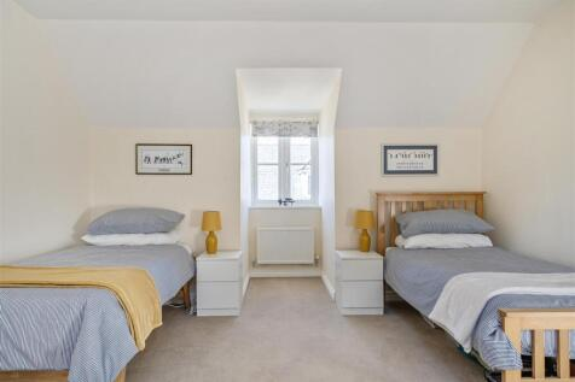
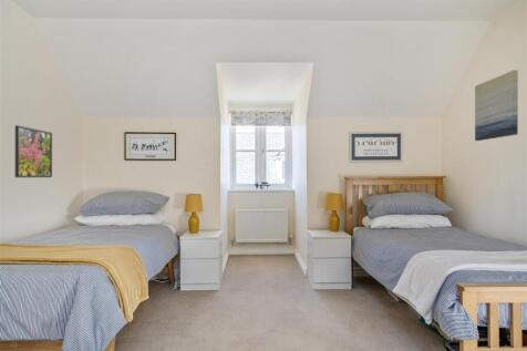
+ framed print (34, 153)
+ wall art (494, 107)
